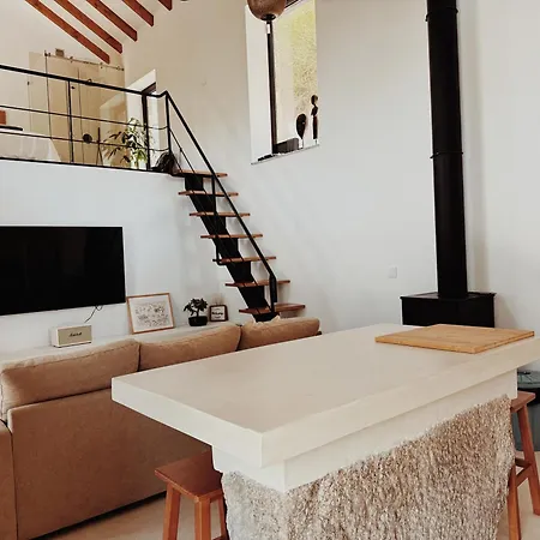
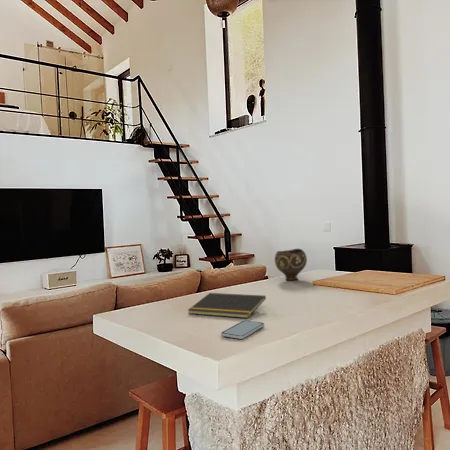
+ smartphone (243, 328)
+ notepad (227, 304)
+ bowl (290, 264)
